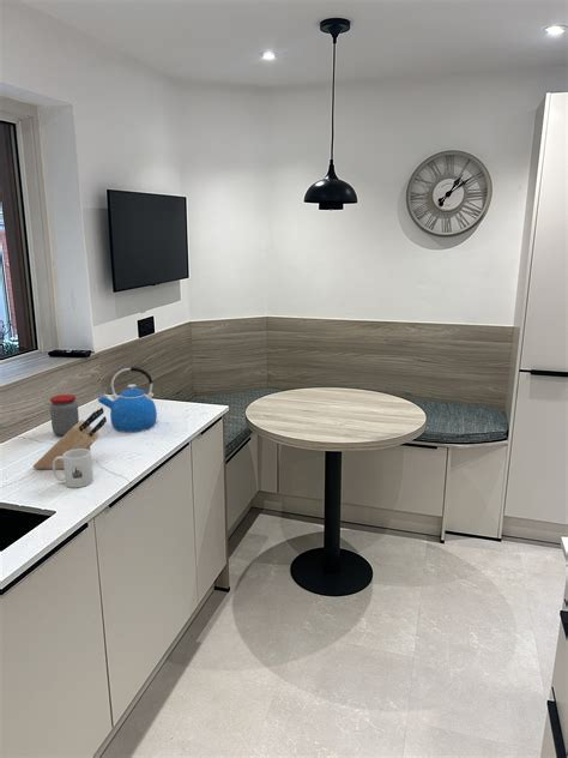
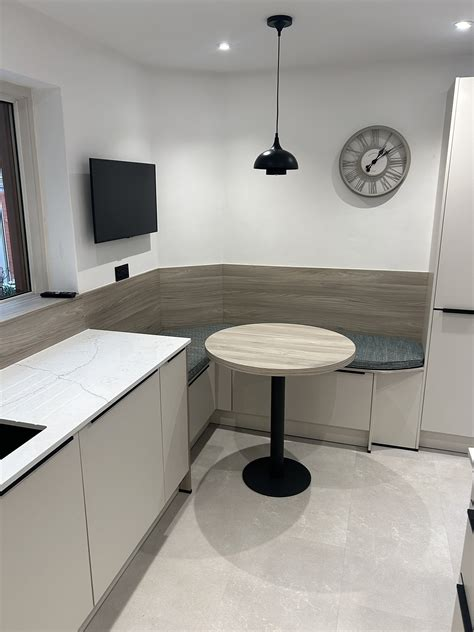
- kettle (126, 397)
- jar (65, 415)
- knife block (71, 437)
- mug (72, 468)
